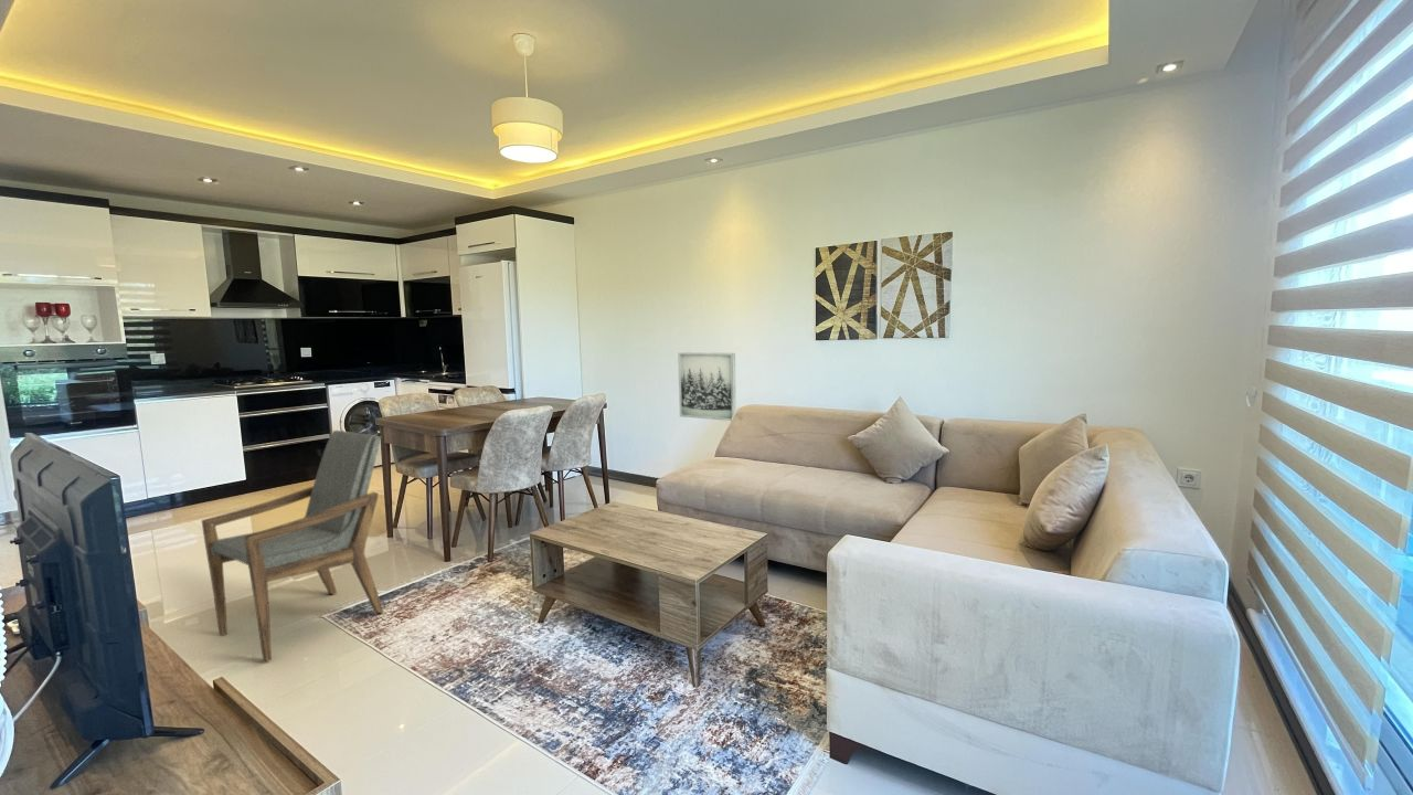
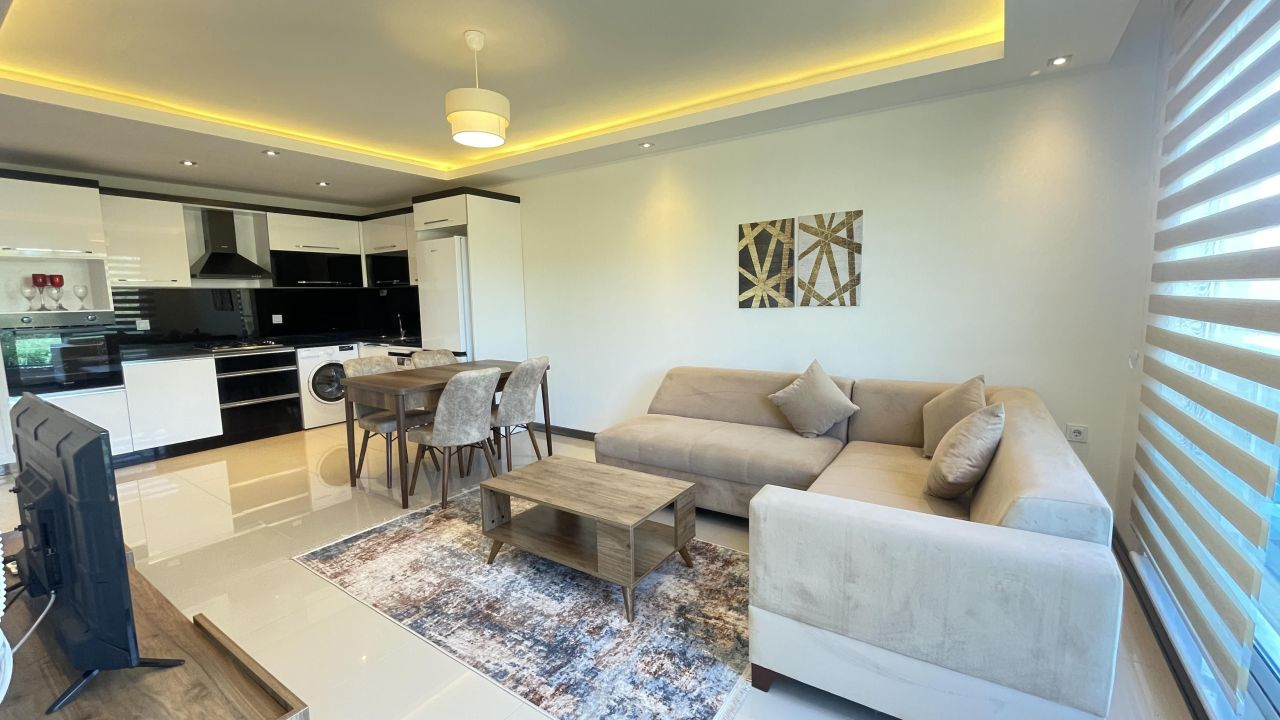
- wall art (706, 385)
- armchair (301, 532)
